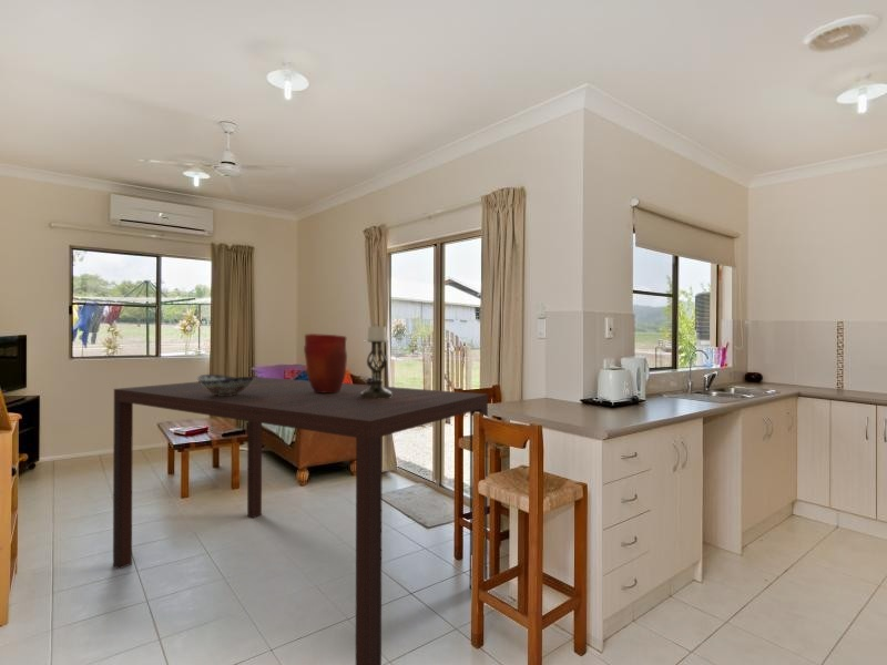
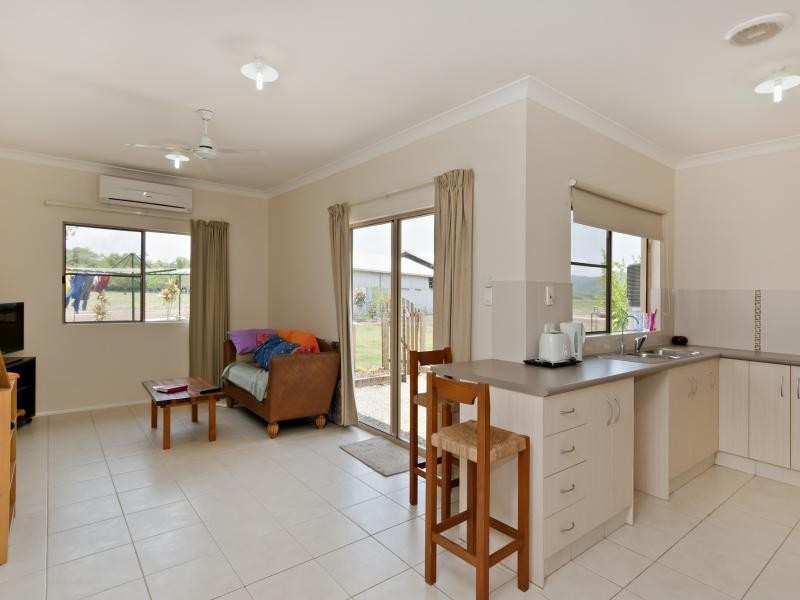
- vase (325, 362)
- decorative bowl (225, 385)
- candle holder (378, 359)
- dining table (261, 483)
